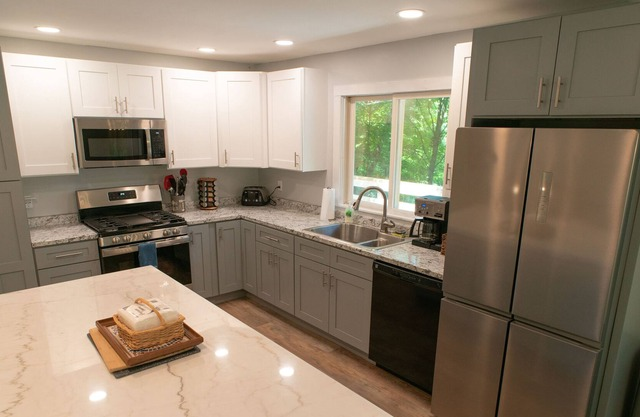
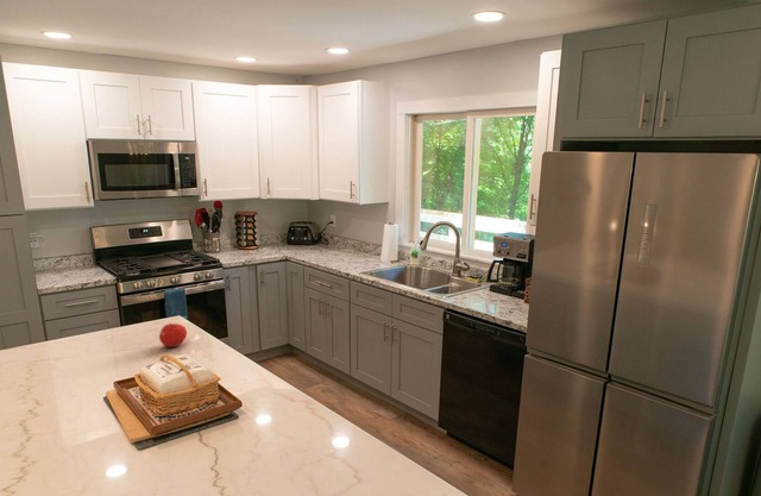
+ fruit (172, 333)
